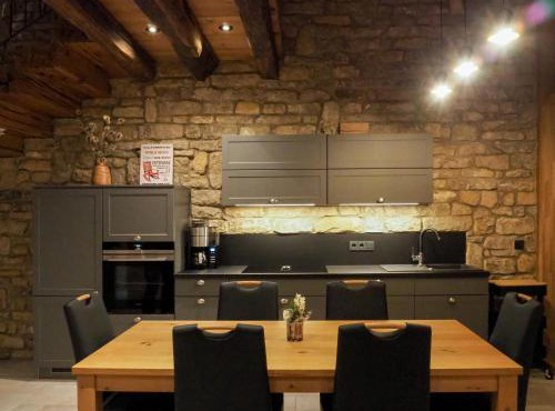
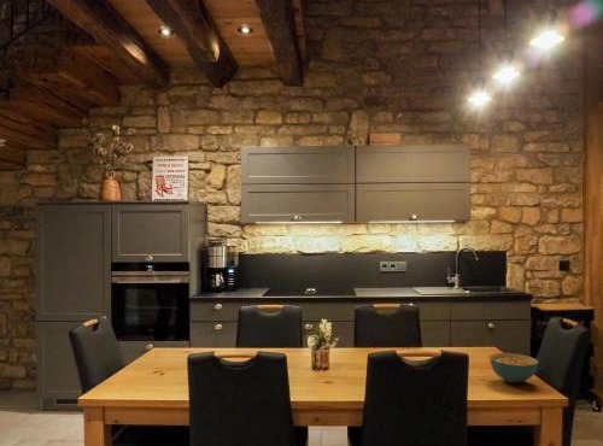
+ cereal bowl (513, 370)
